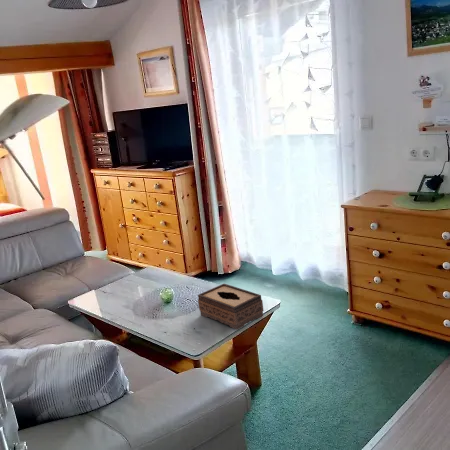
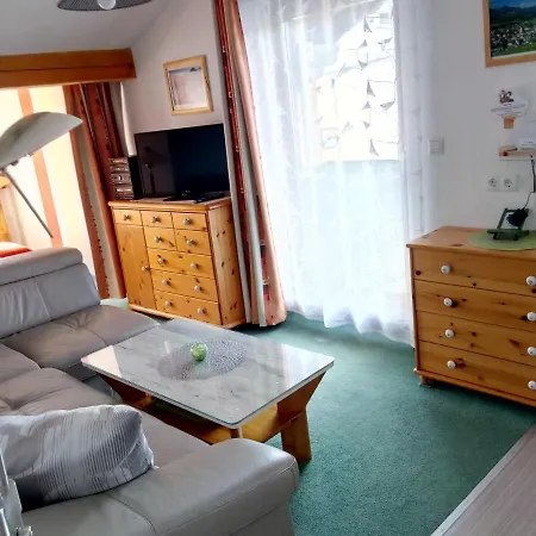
- tissue box (230, 305)
